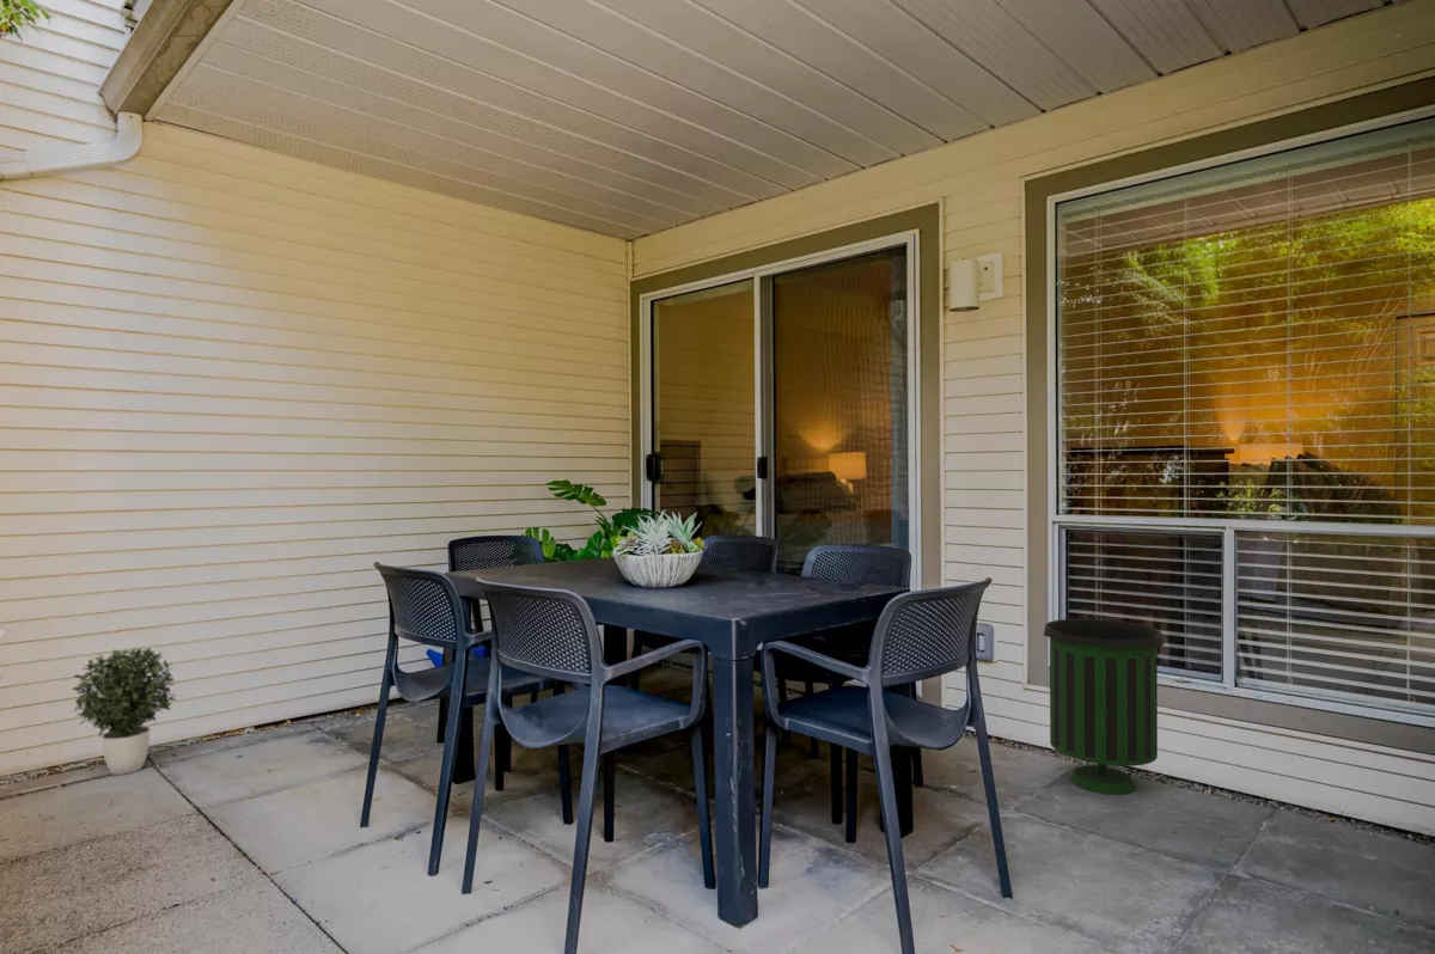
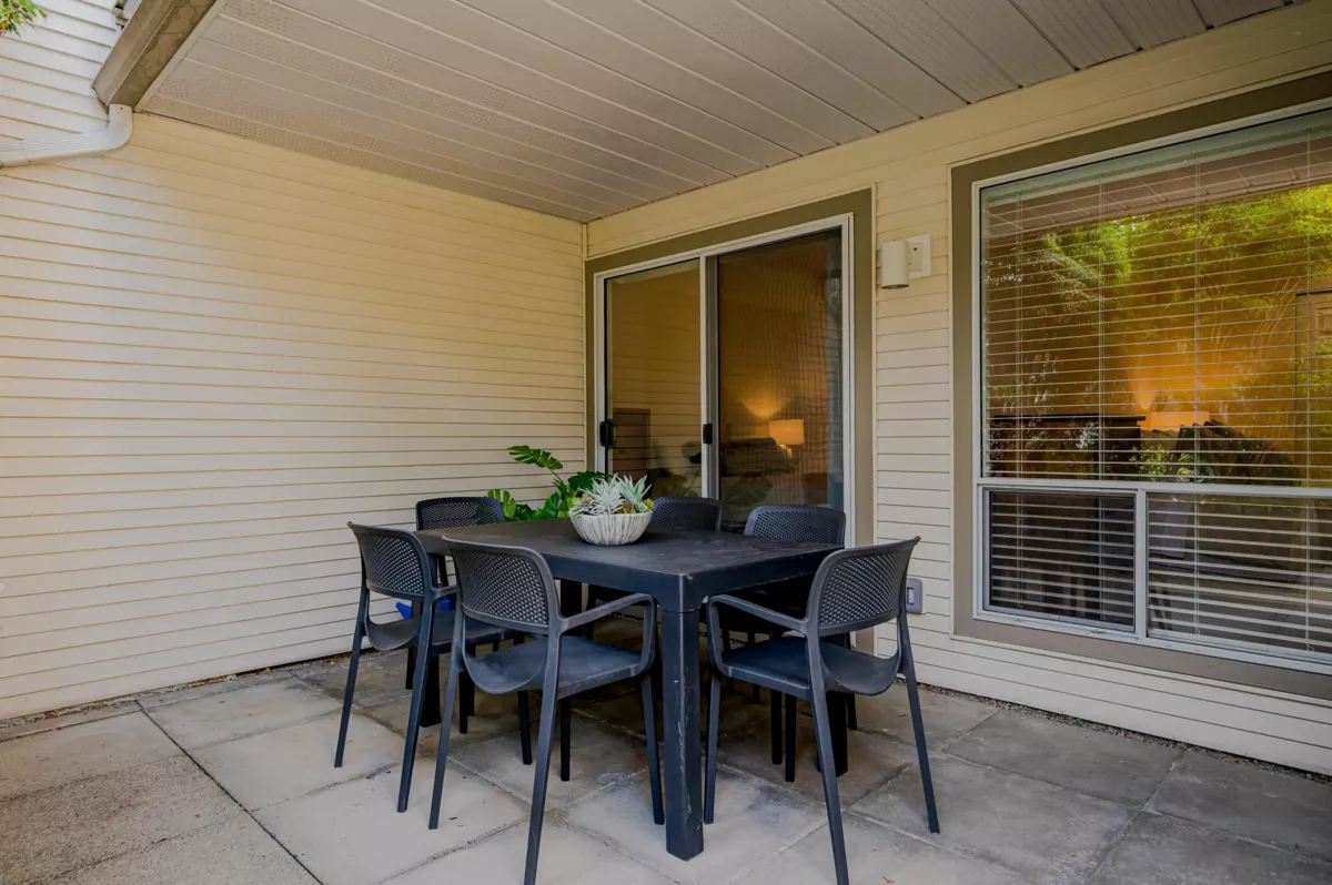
- potted plant (127, 709)
- trash can (1101, 705)
